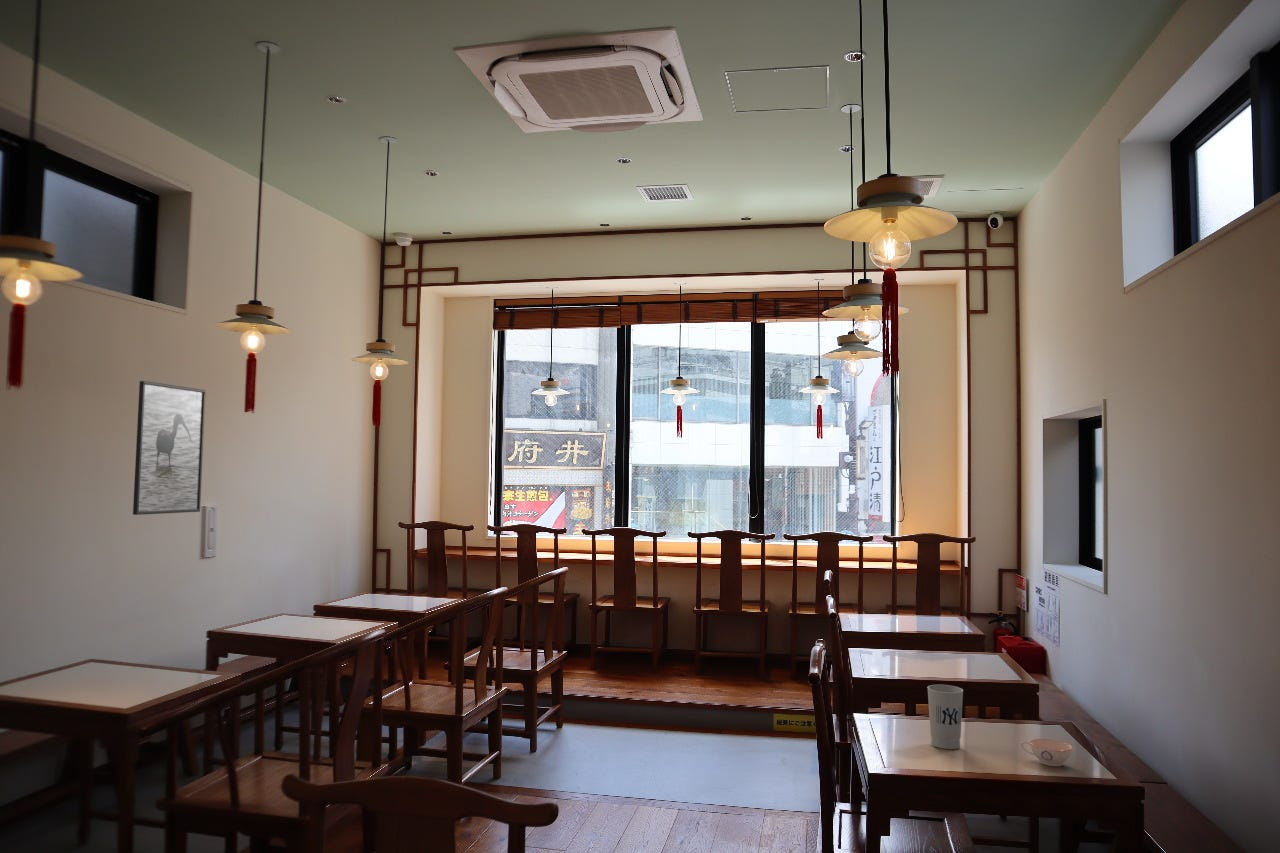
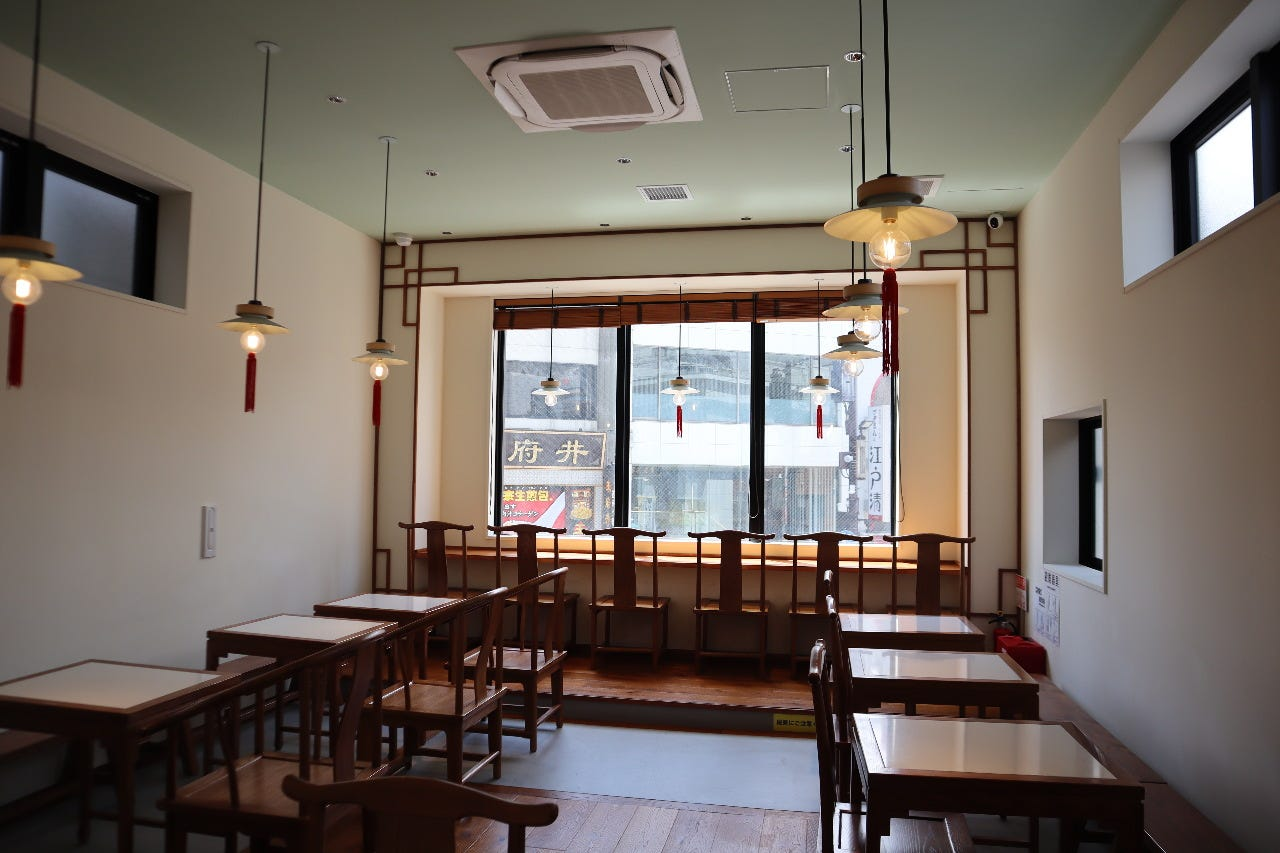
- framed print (171, 449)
- teacup (1046, 752)
- cup (945, 716)
